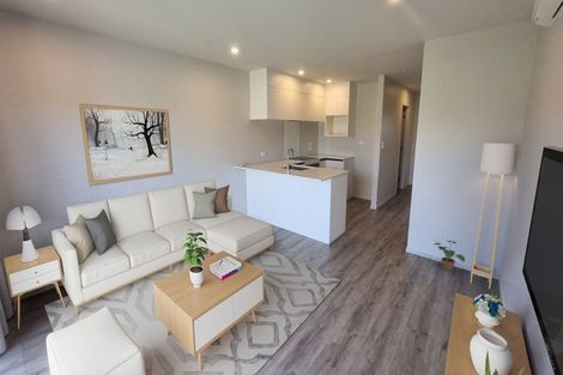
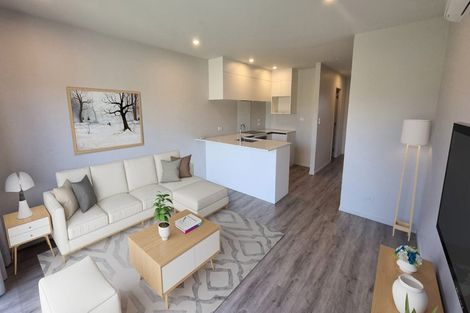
- potted plant (448, 256)
